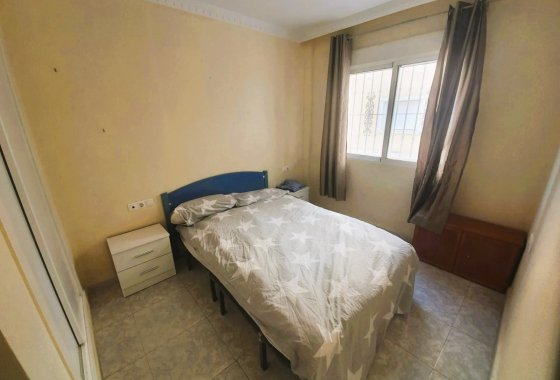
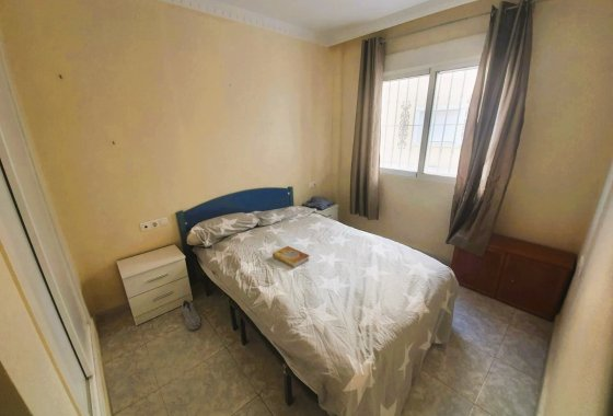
+ shoe (189, 313)
+ book (290, 256)
